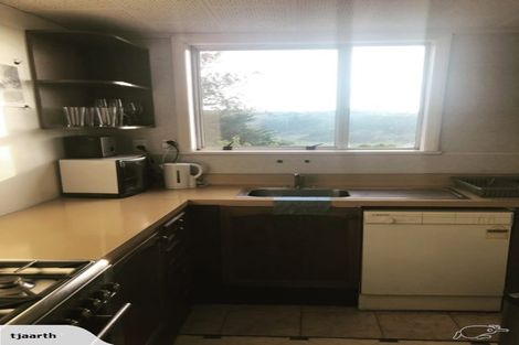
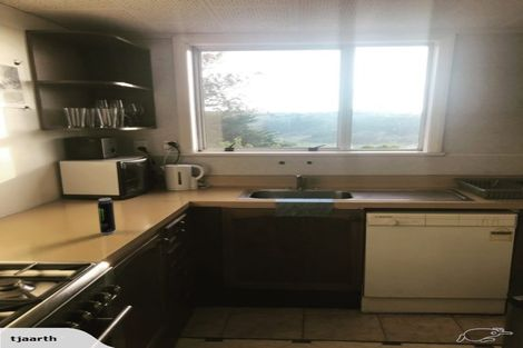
+ beverage can (106, 216)
